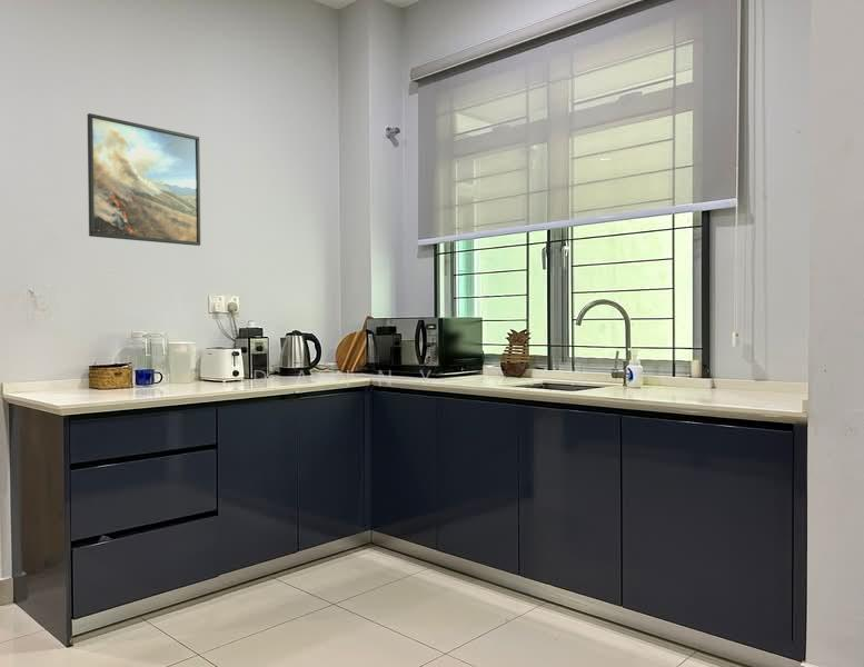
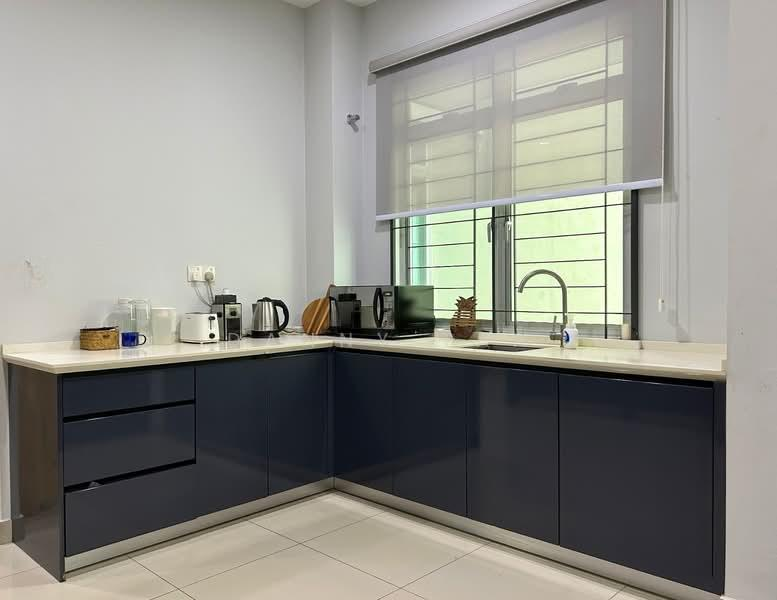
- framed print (147, 183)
